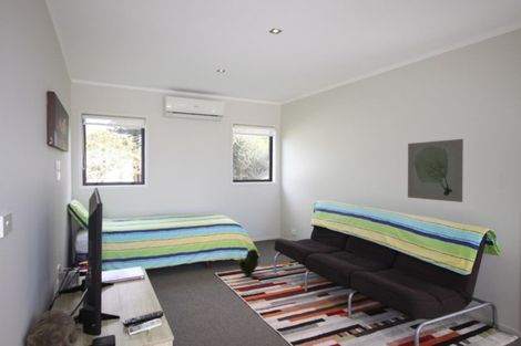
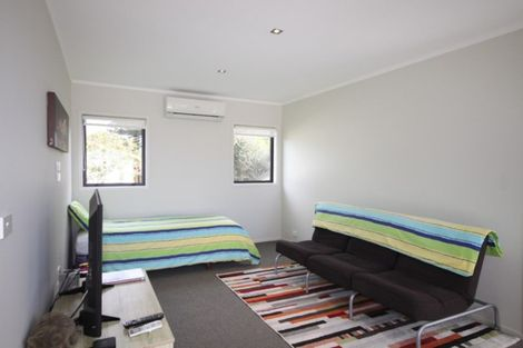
- cactus (251, 262)
- wall art (432, 170)
